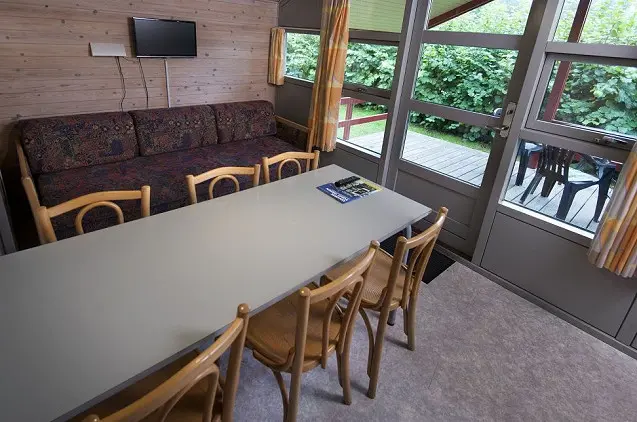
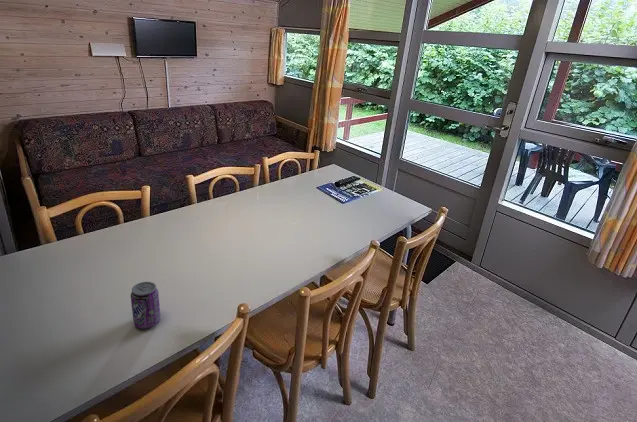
+ beverage can (145, 305)
